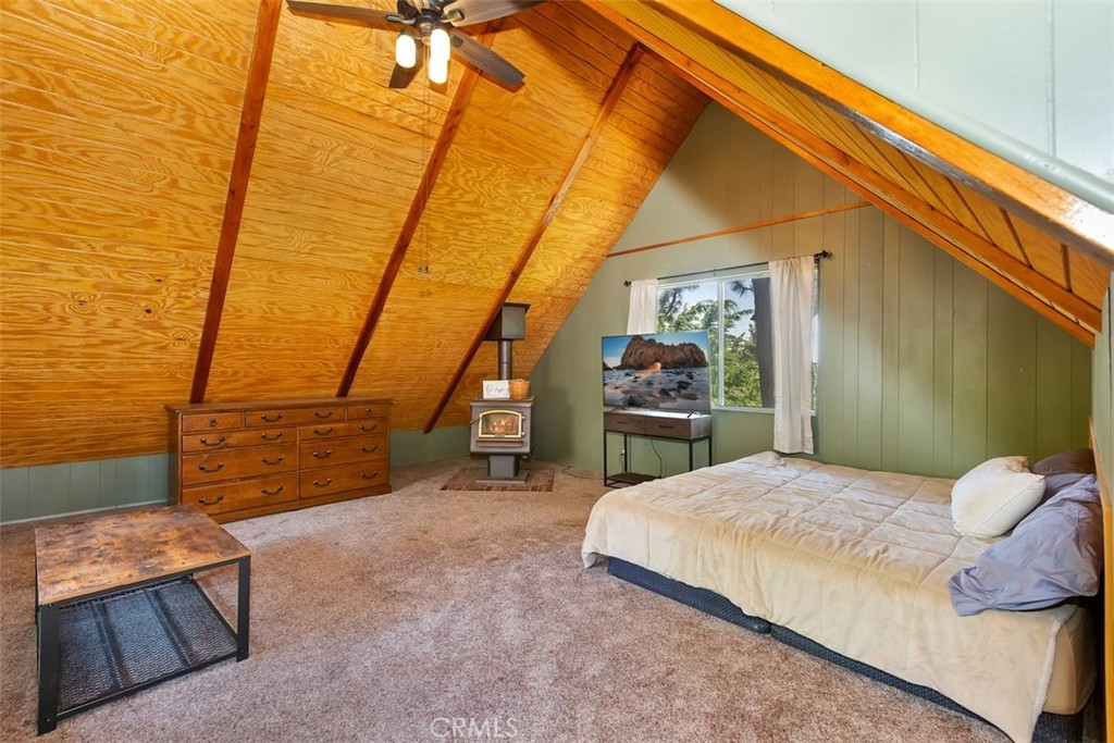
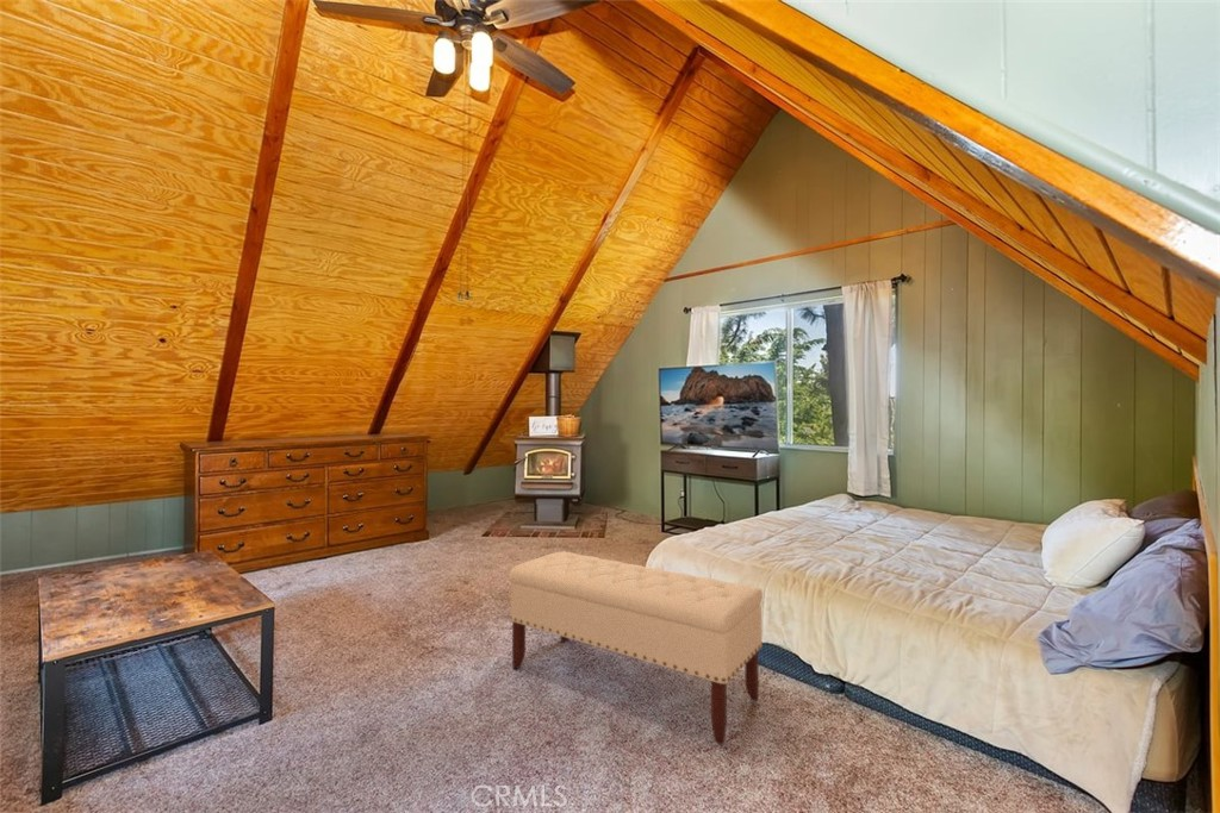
+ bench (628, 628)
